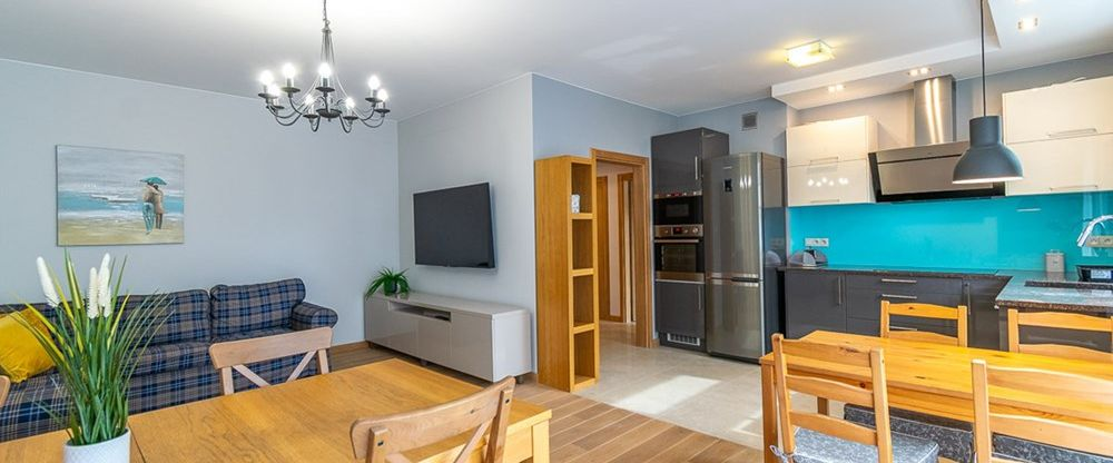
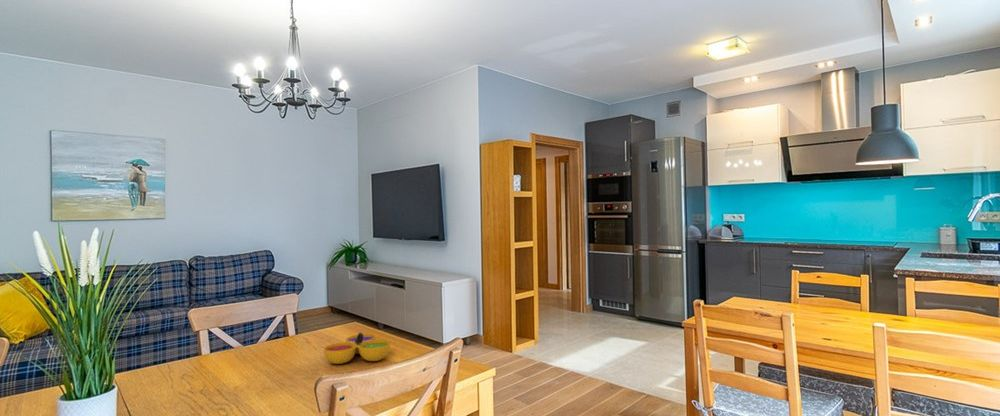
+ decorative bowl (354, 345)
